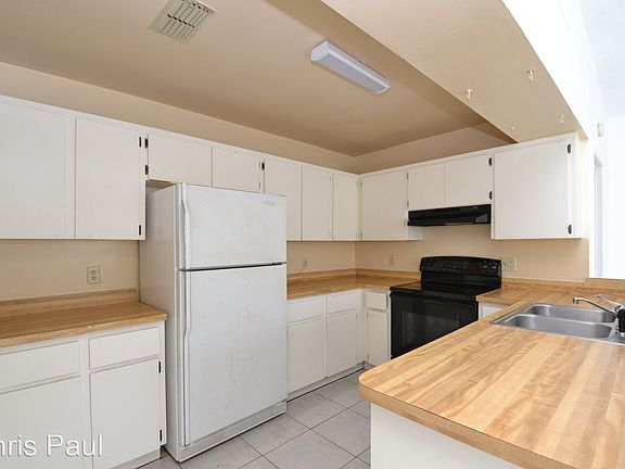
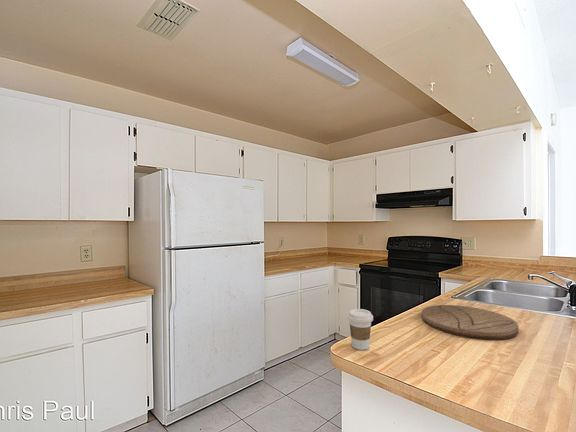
+ coffee cup (360, 329)
+ cutting board (466, 320)
